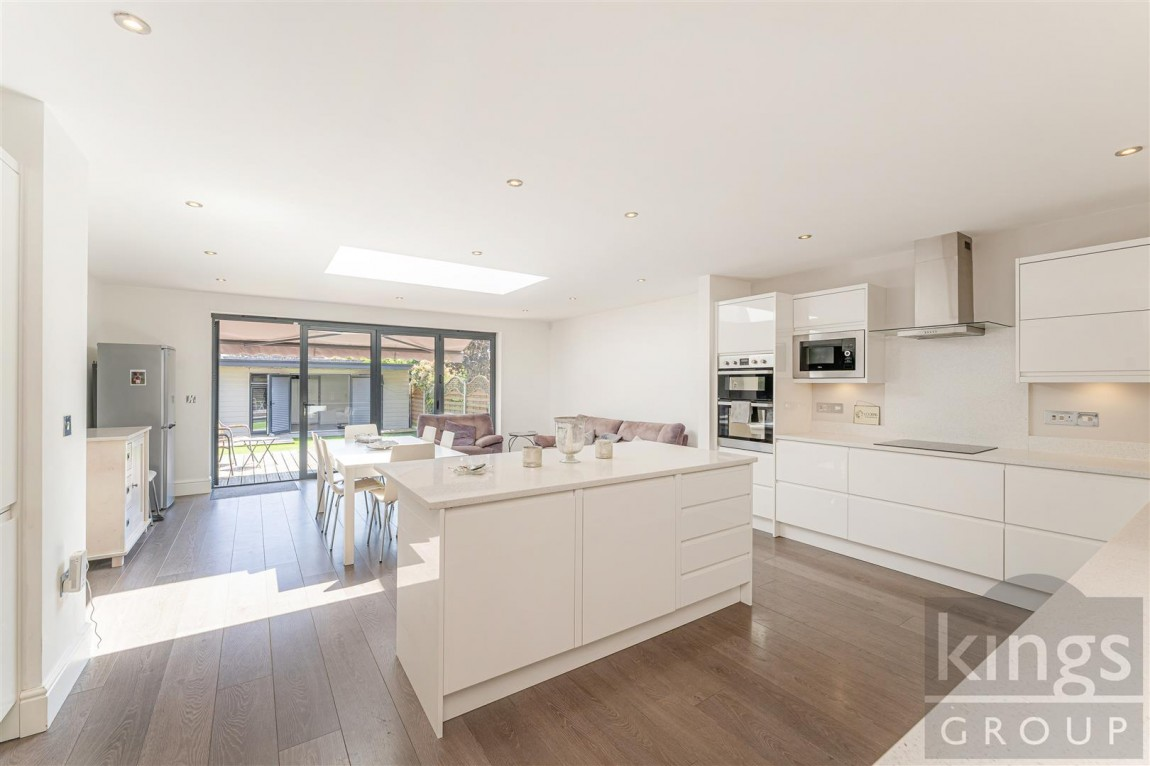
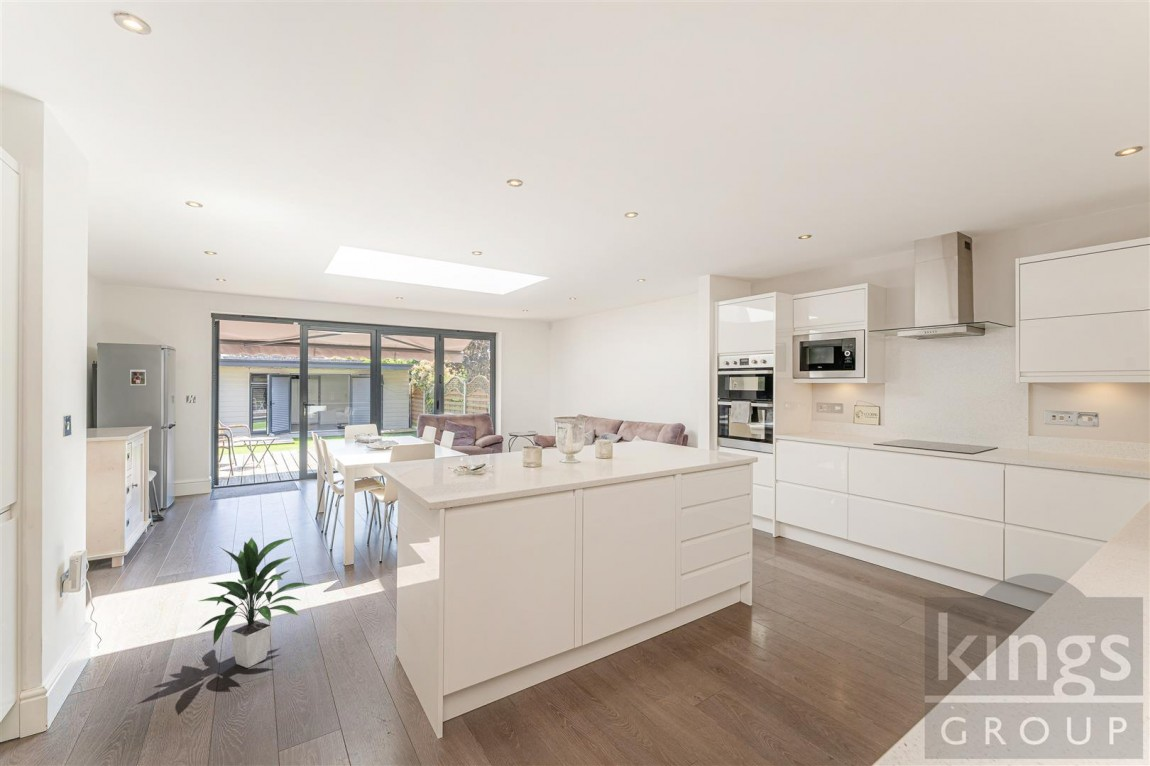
+ indoor plant (251, 597)
